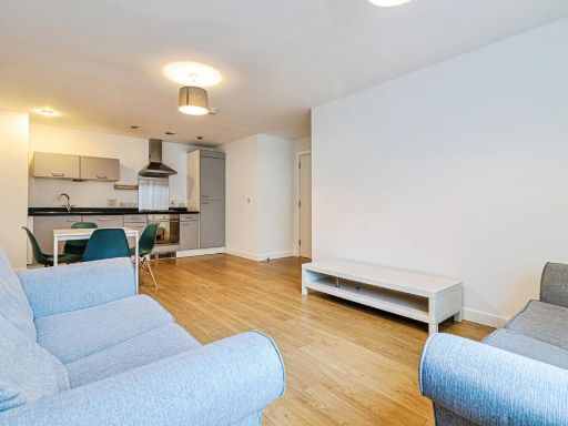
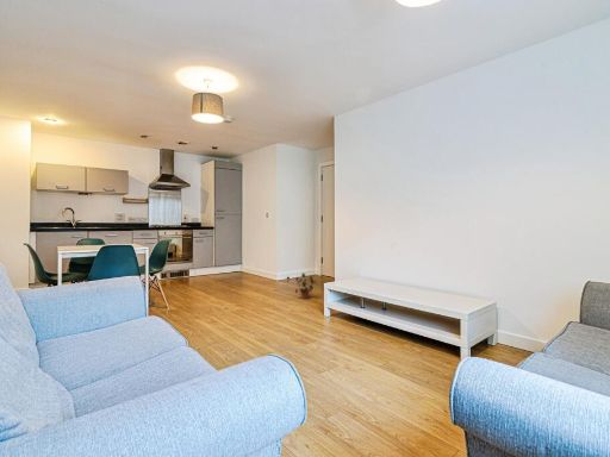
+ potted plant (305, 284)
